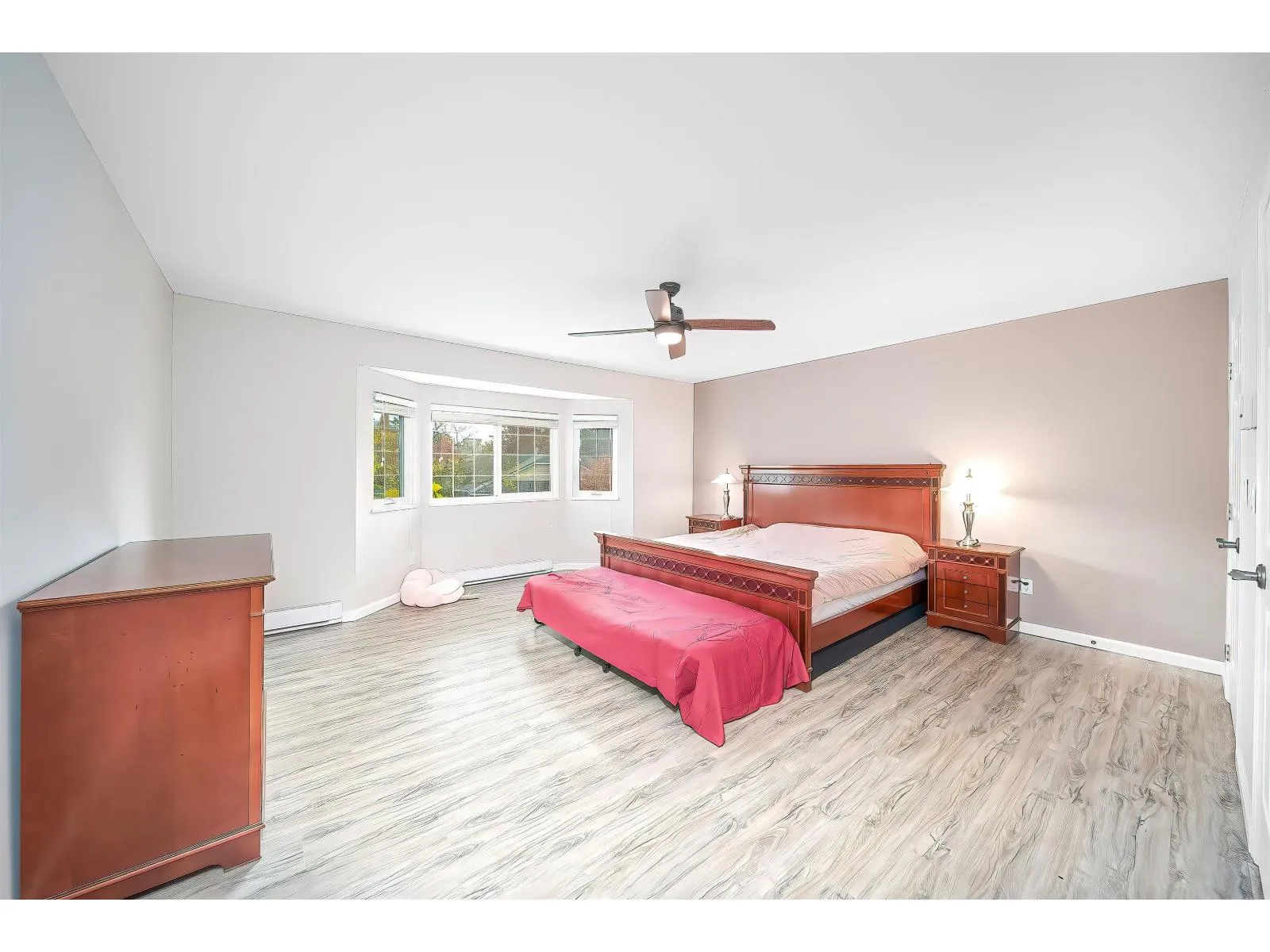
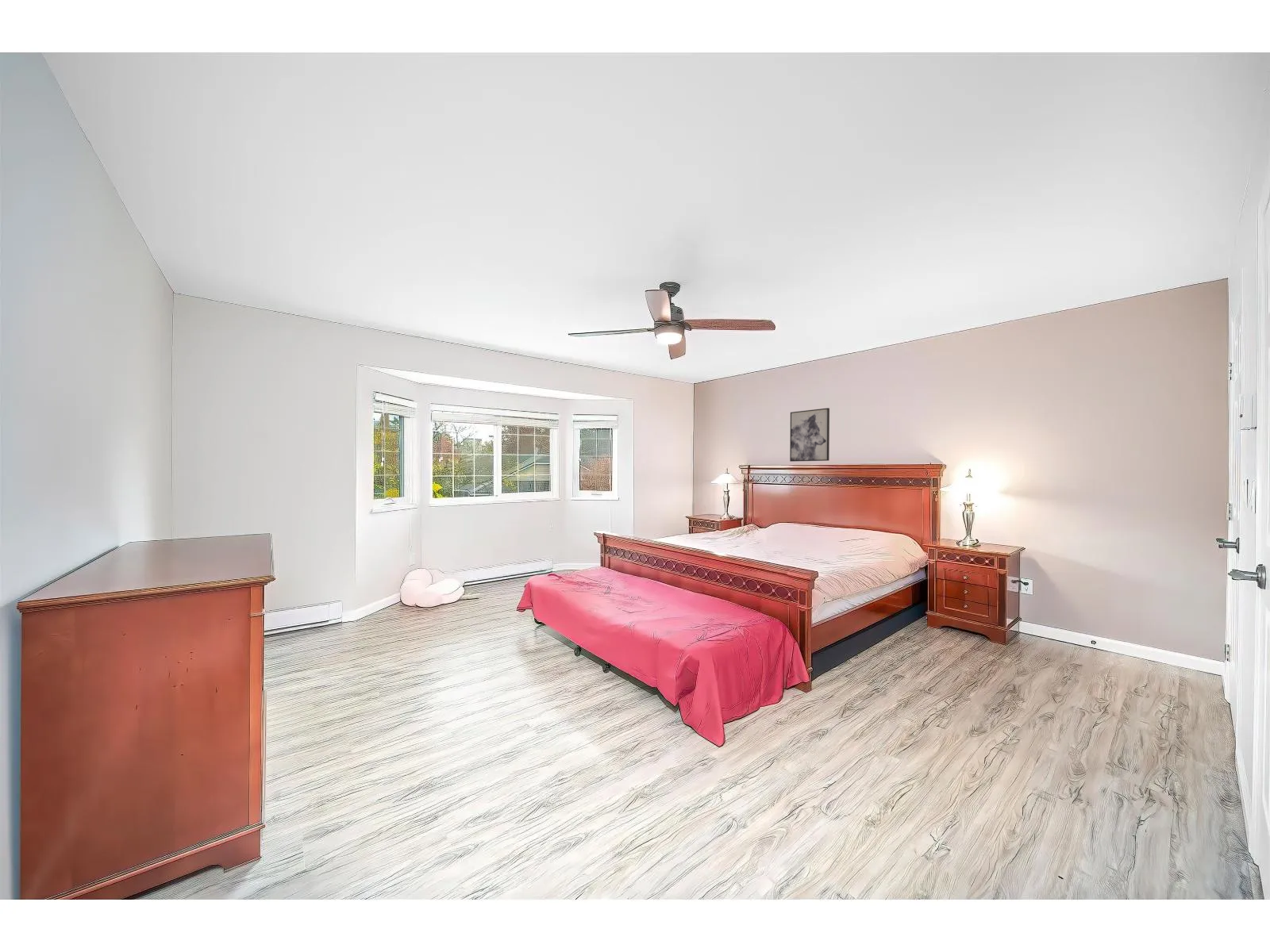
+ wall art (809, 436)
